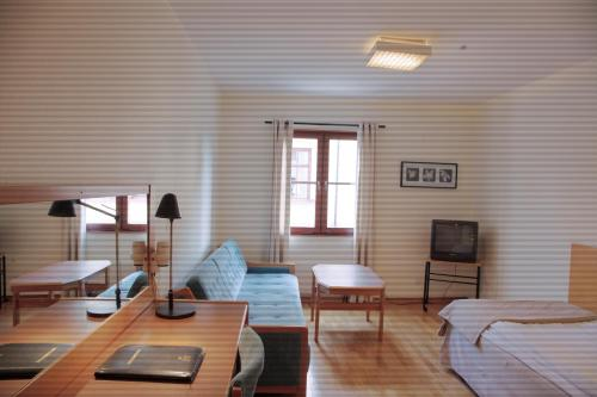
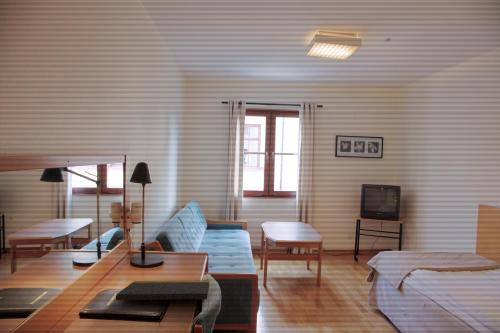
+ notepad (167, 289)
